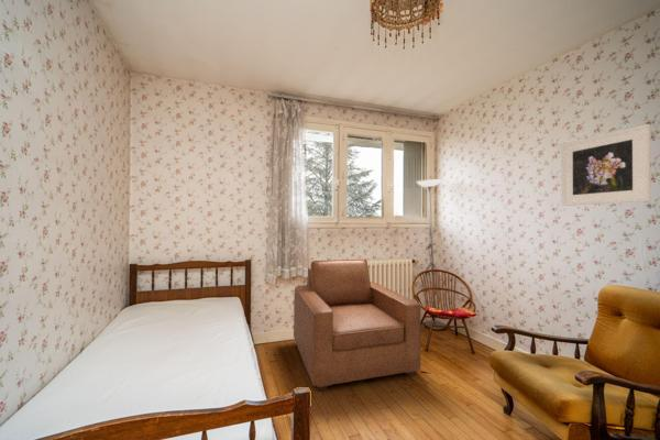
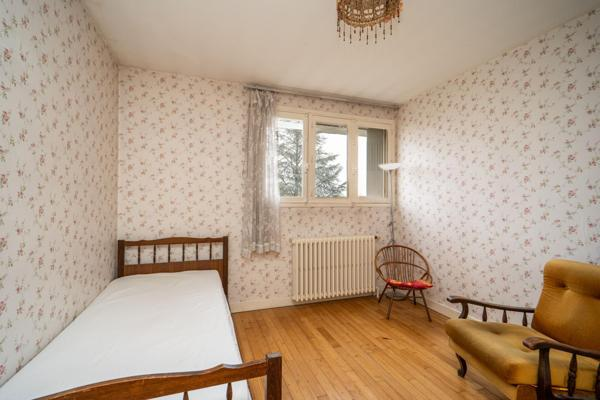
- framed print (601, 169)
- chair (349, 310)
